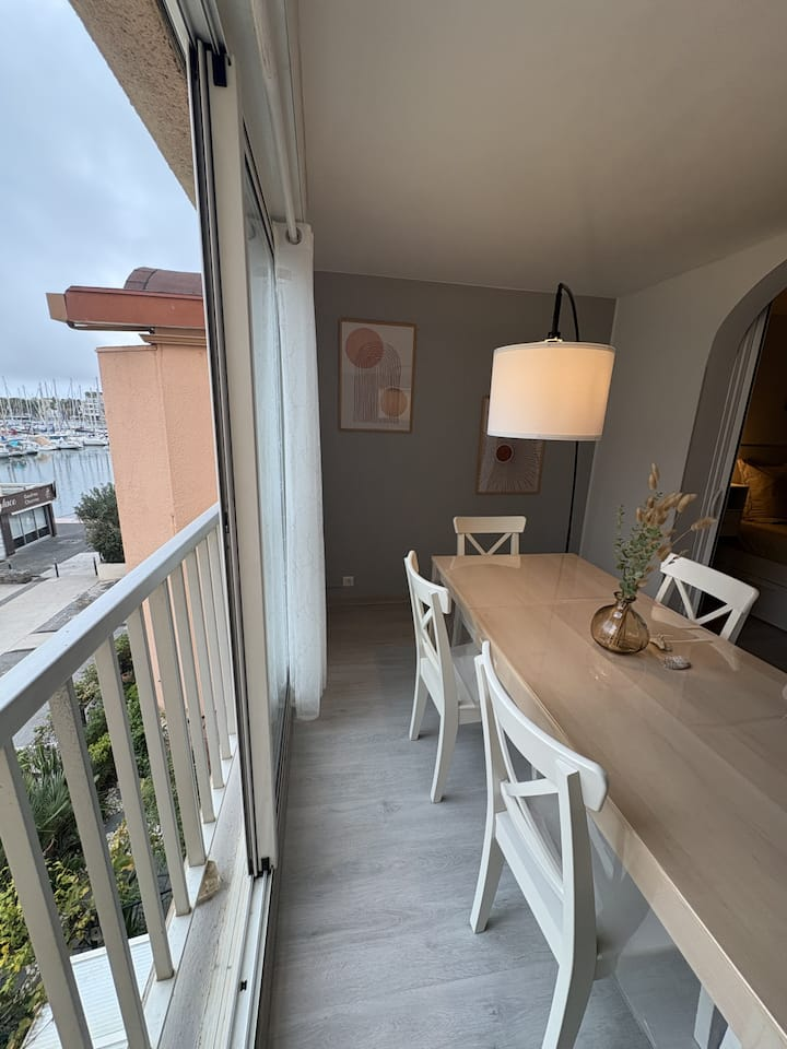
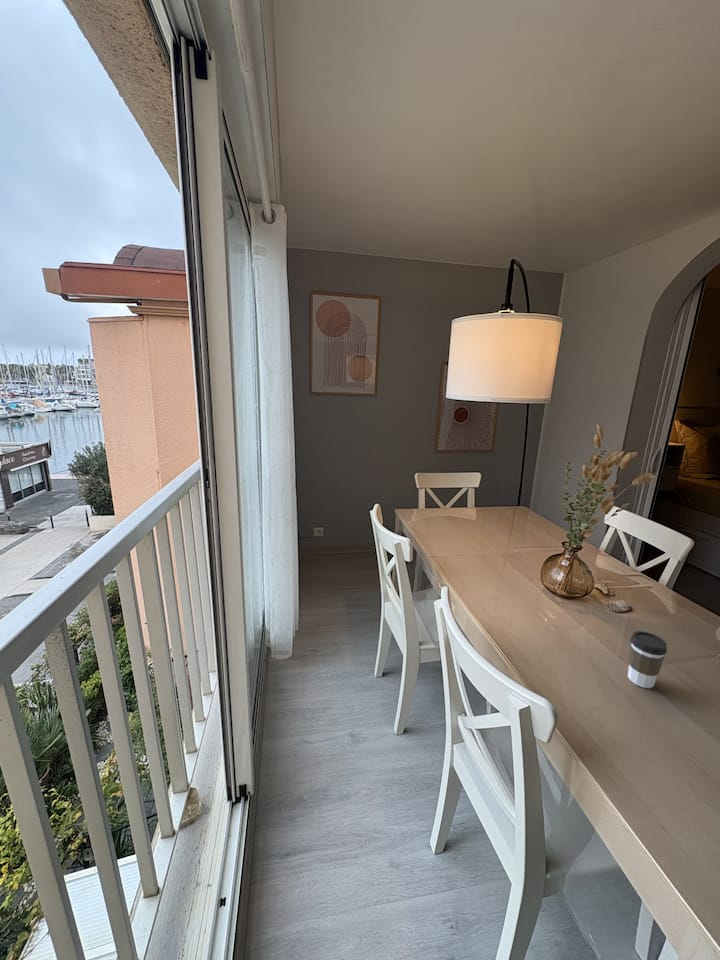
+ coffee cup (644, 660)
